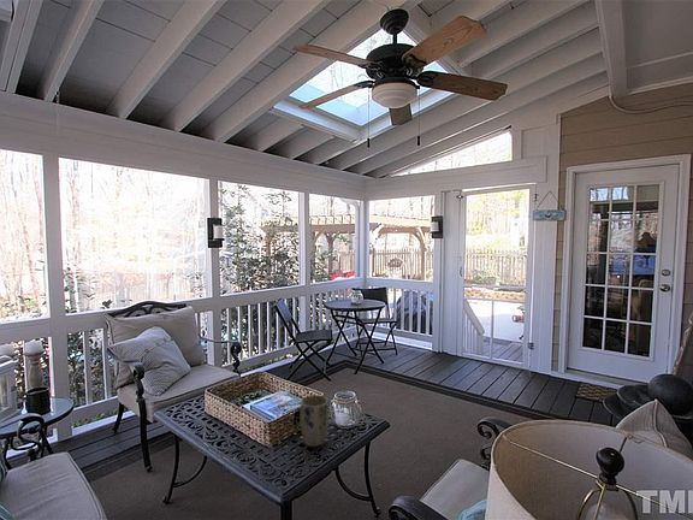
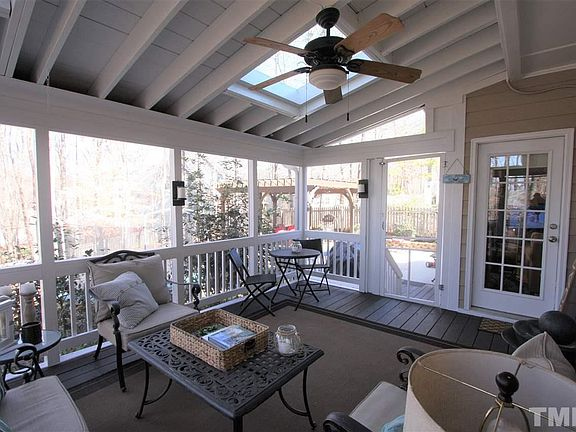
- plant pot (314, 420)
